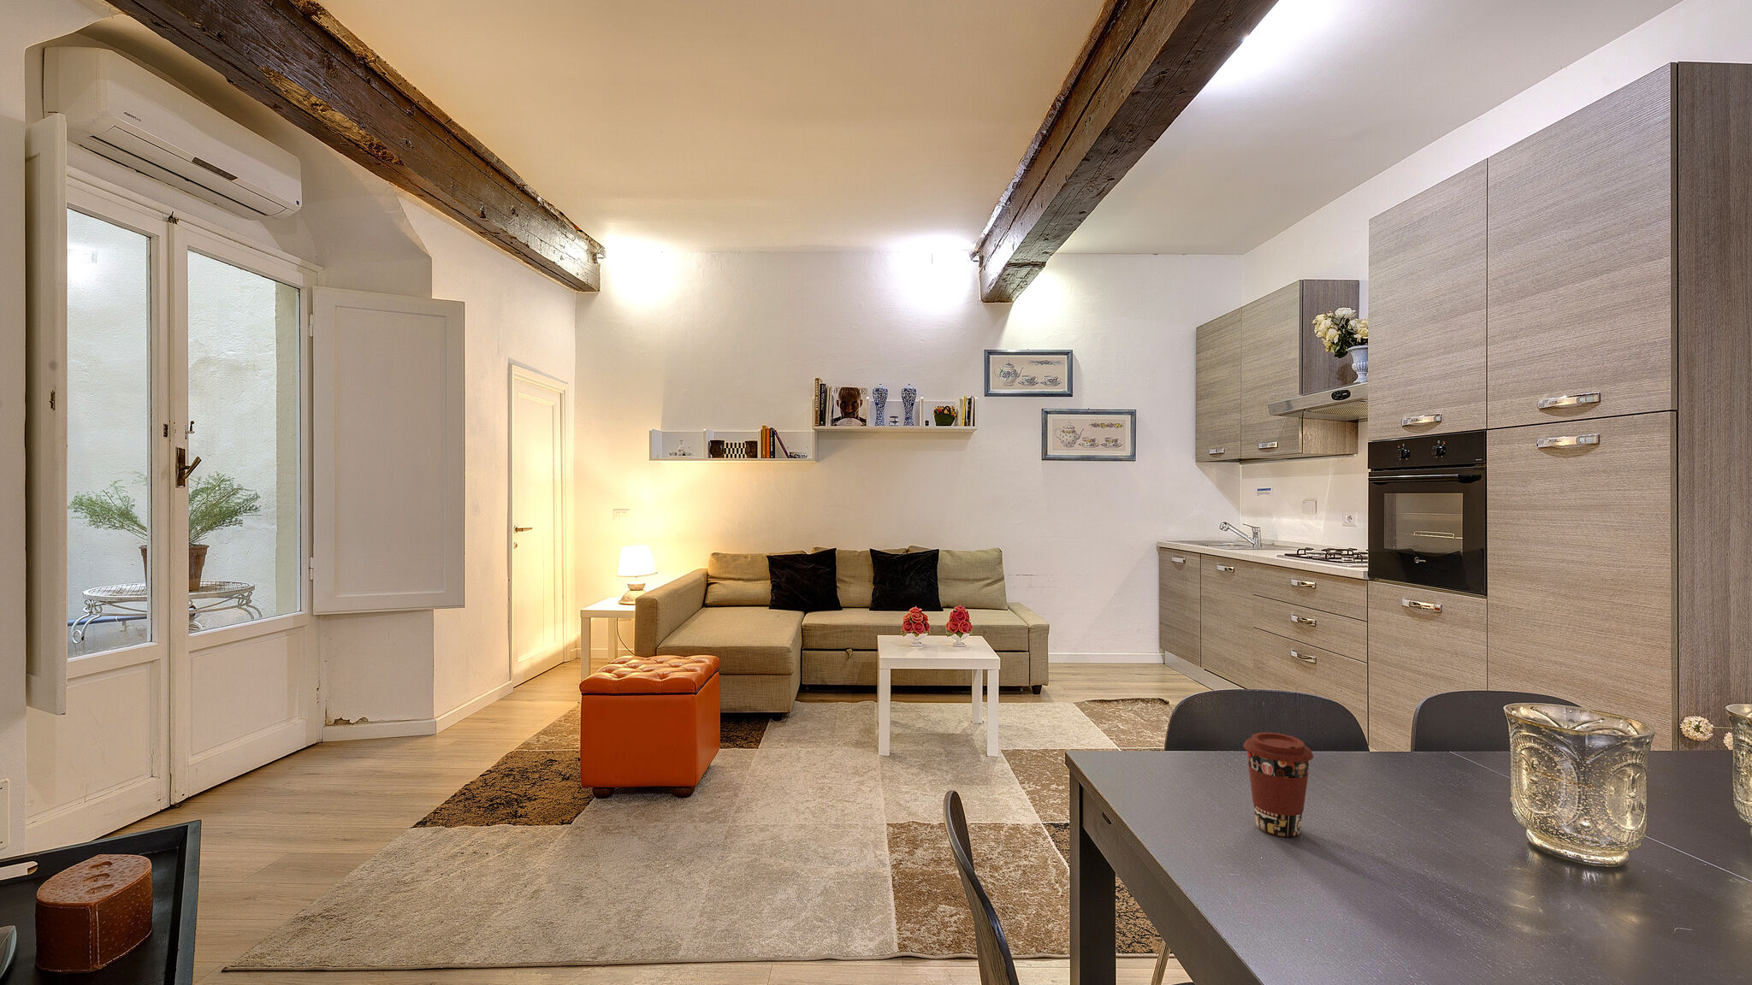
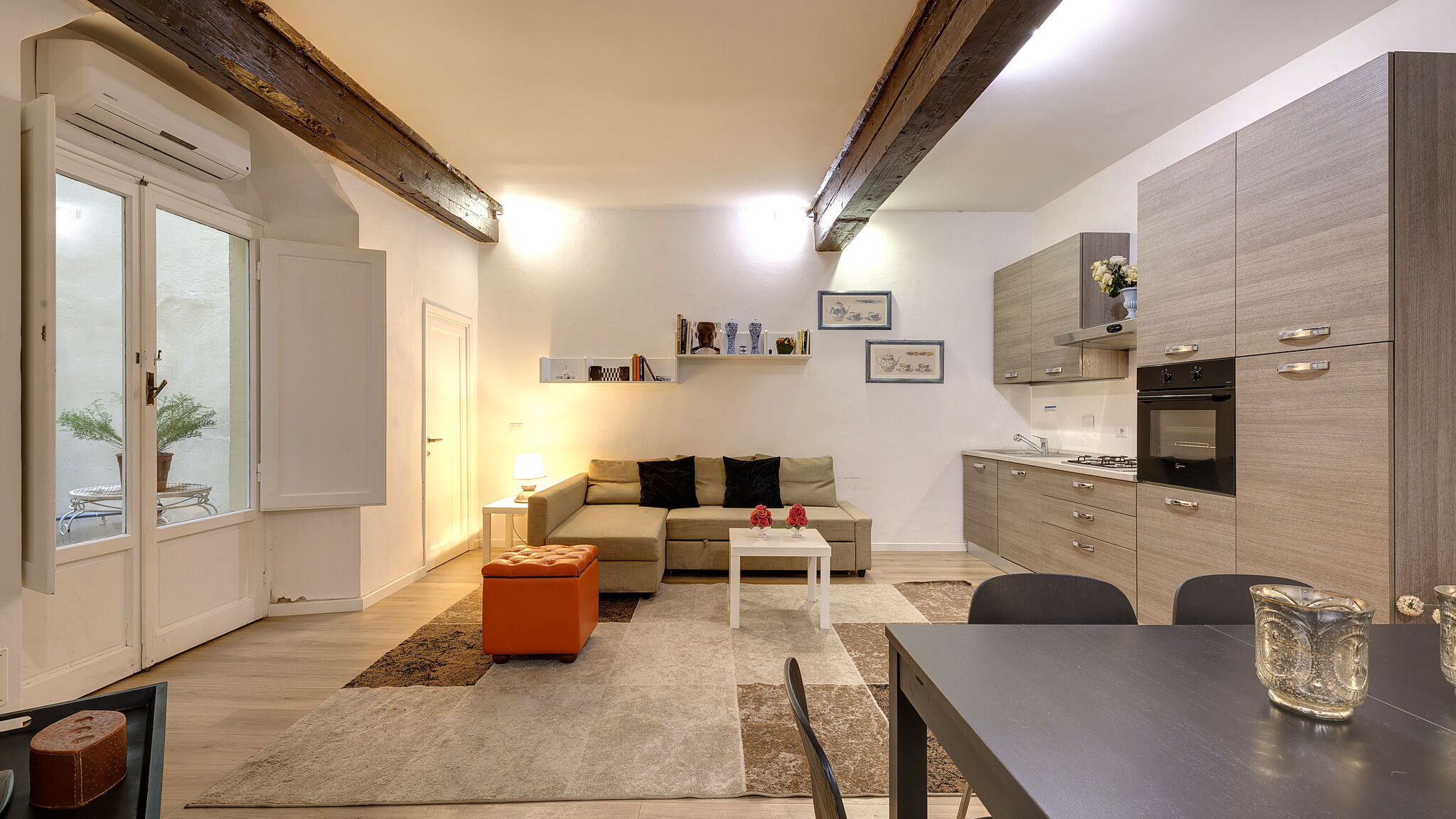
- coffee cup (1277, 783)
